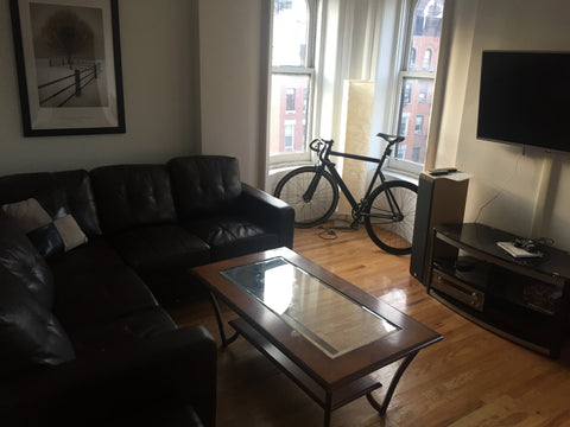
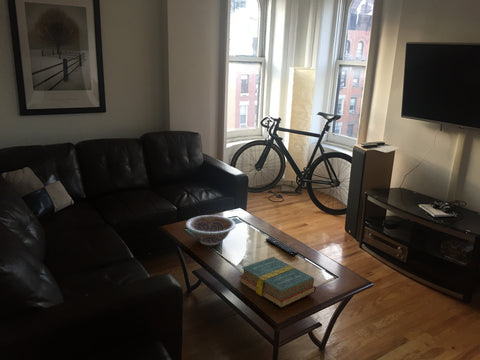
+ hardback book (277, 279)
+ decorative bowl (210, 232)
+ remote control (281, 246)
